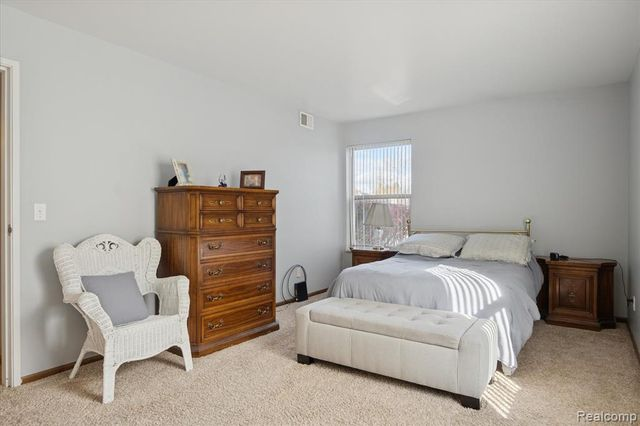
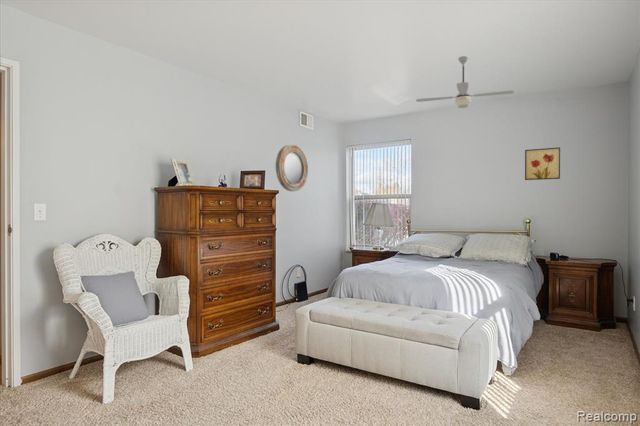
+ home mirror (292, 168)
+ wall art (542, 164)
+ ceiling fan (463, 80)
